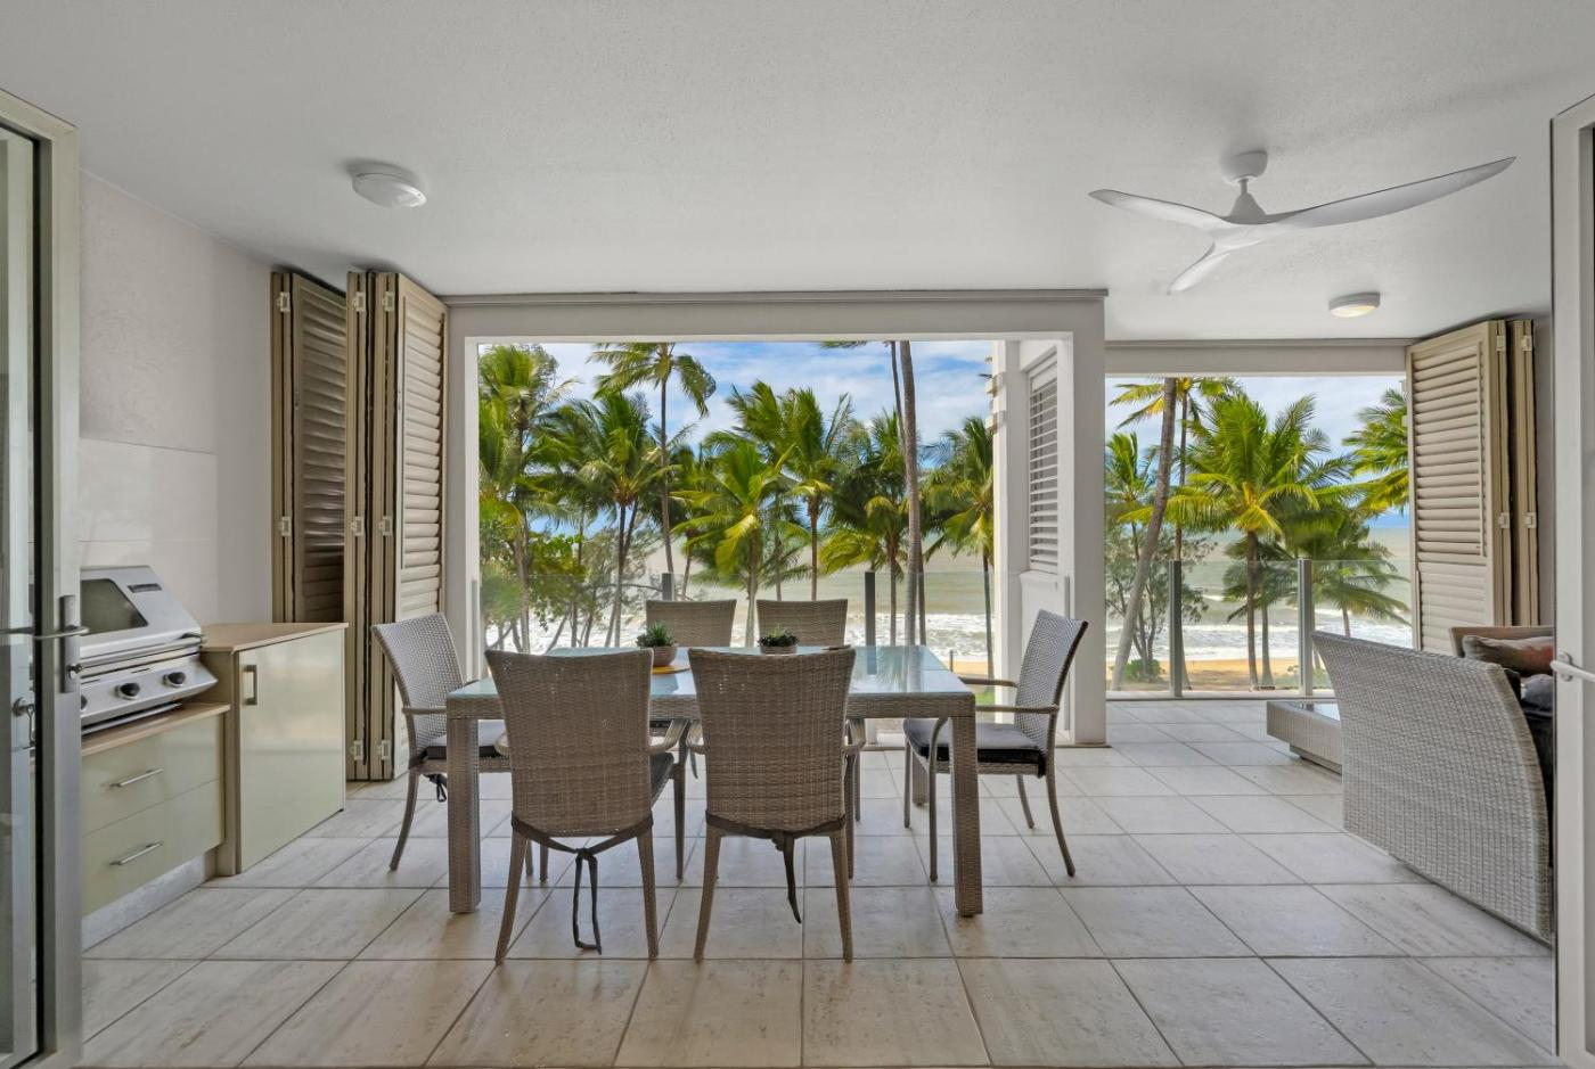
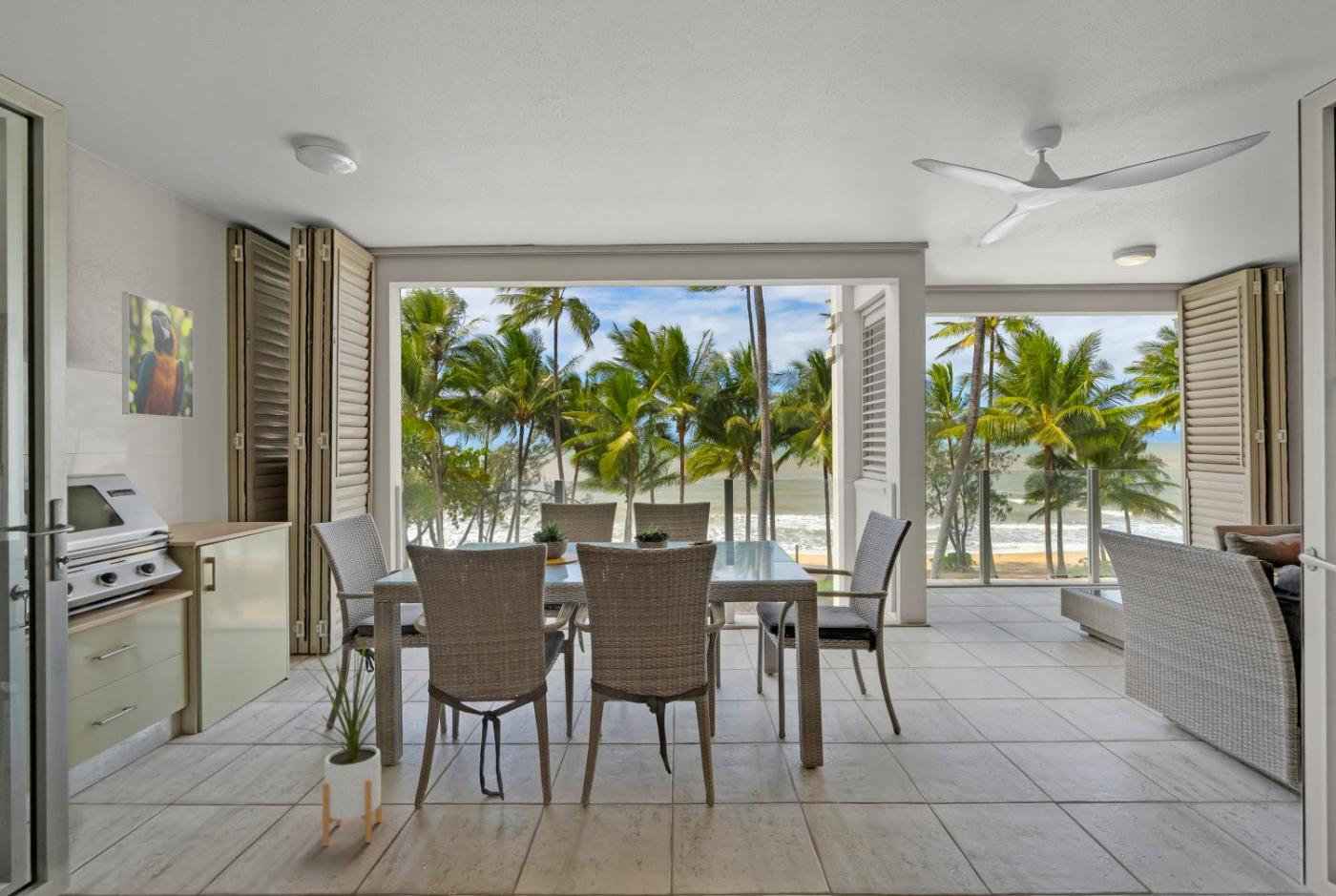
+ house plant (348, 731)
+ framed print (159, 359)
